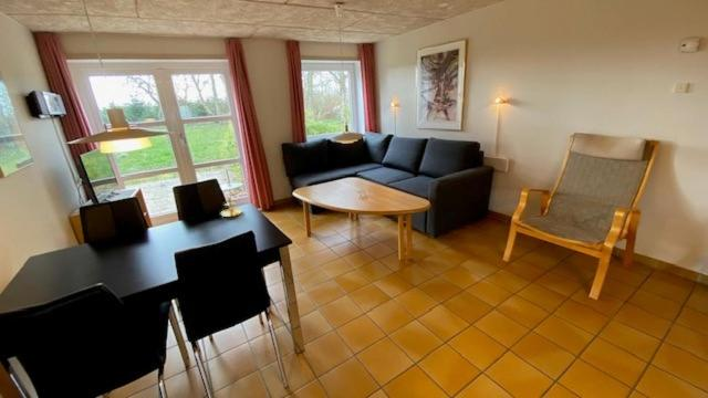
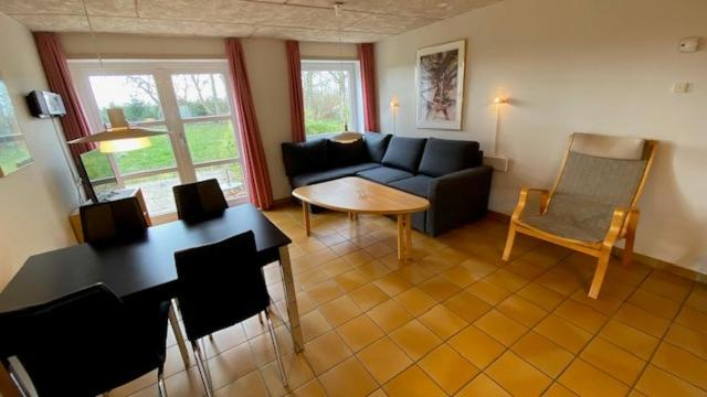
- candle holder (230, 202)
